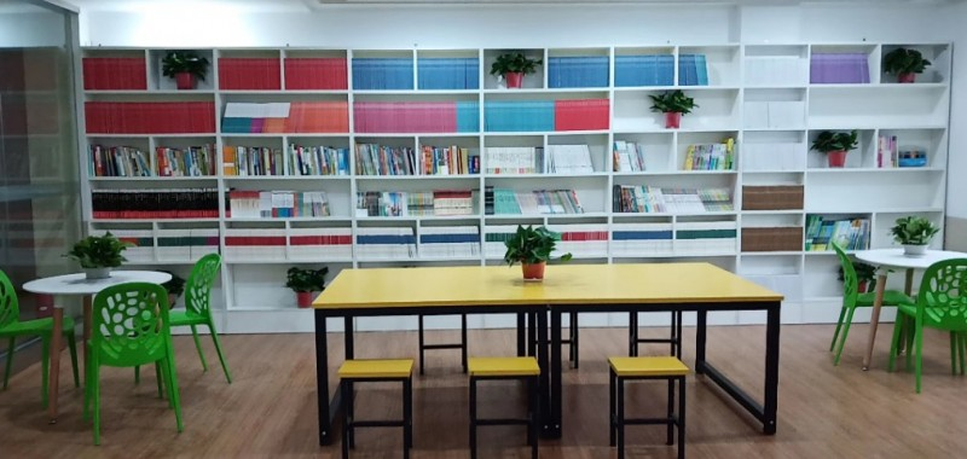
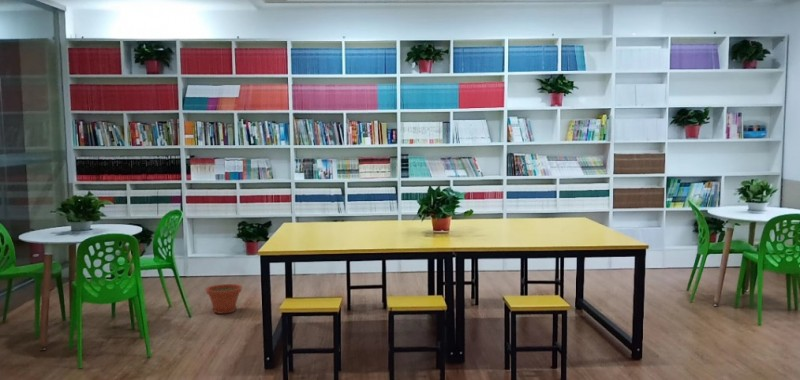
+ plant pot (224, 299)
